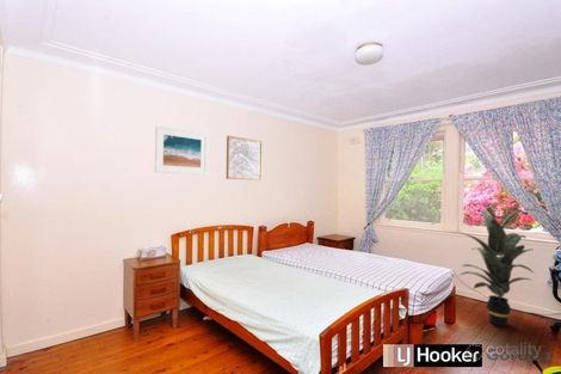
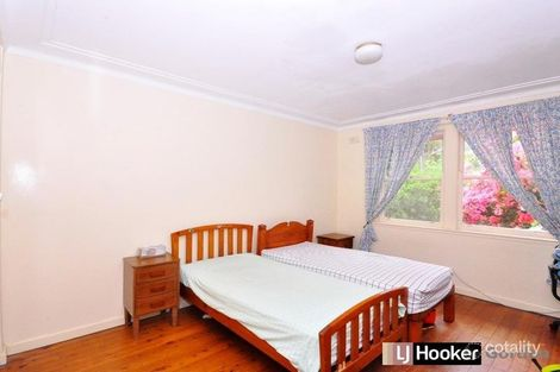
- wall art (245, 159)
- indoor plant (493, 260)
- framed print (183, 152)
